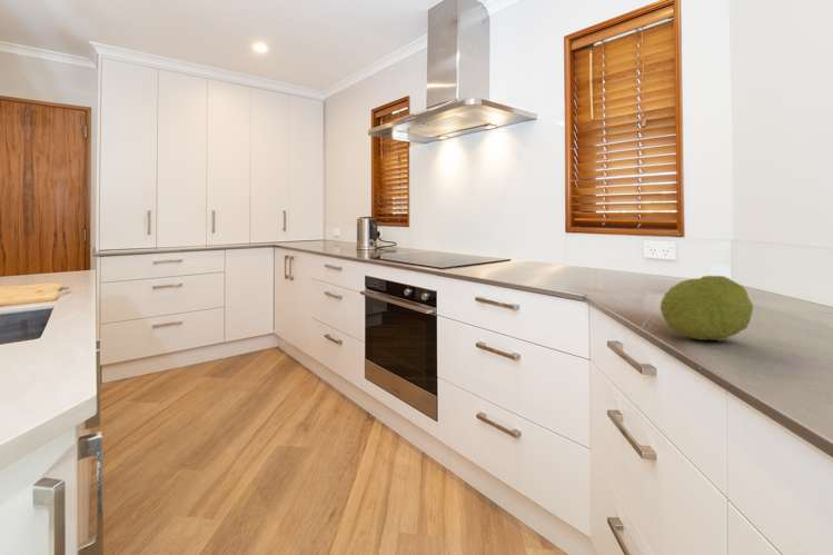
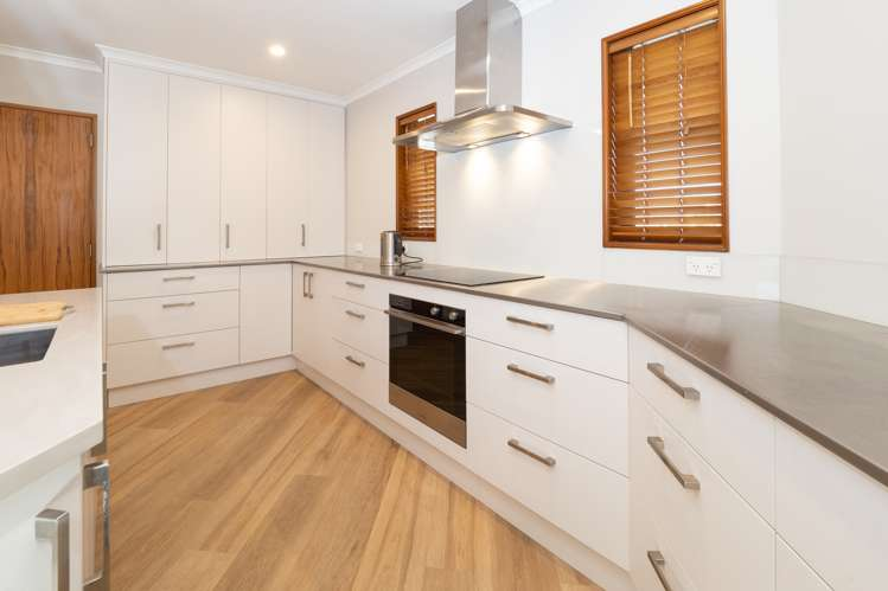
- fruit (704, 307)
